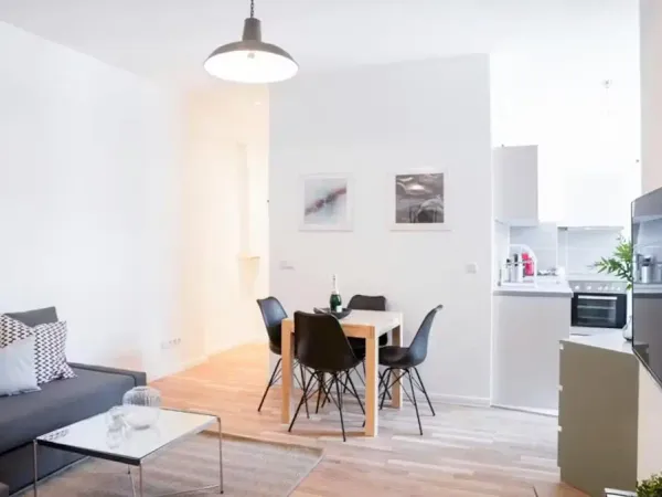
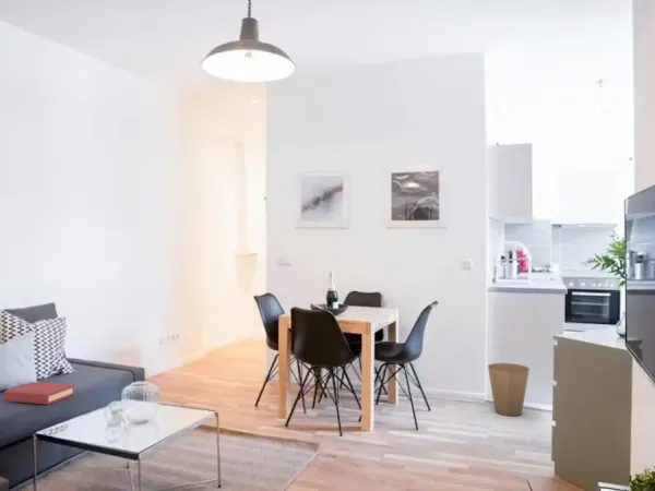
+ trash can (508, 390)
+ hardback book (39, 393)
